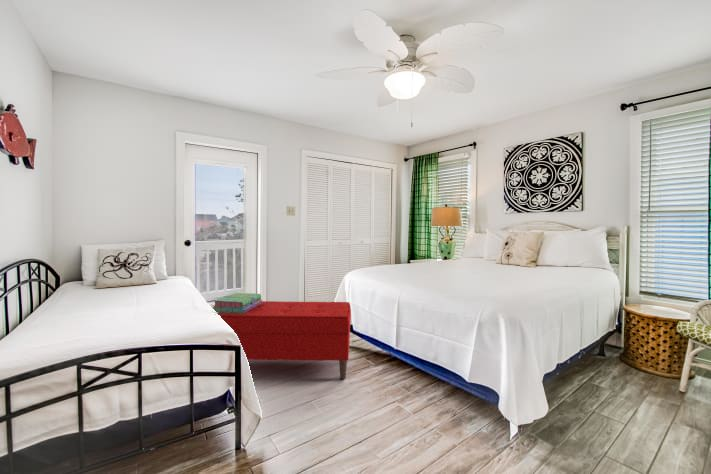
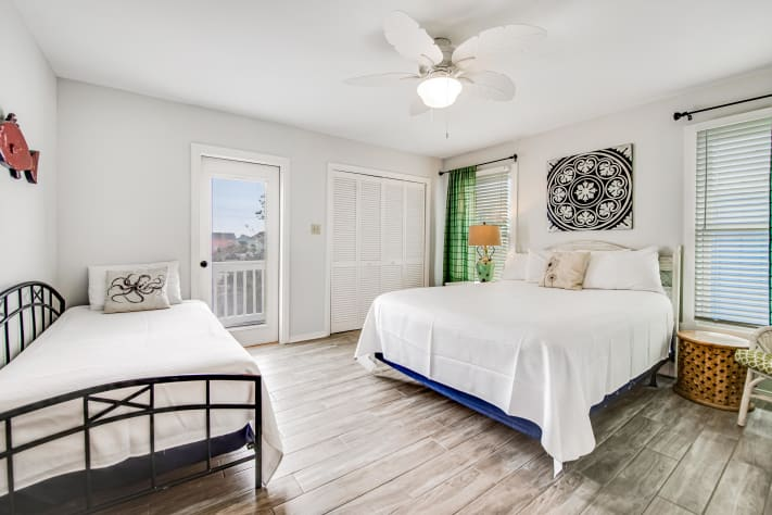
- bench (287, 337)
- stack of books (238, 302)
